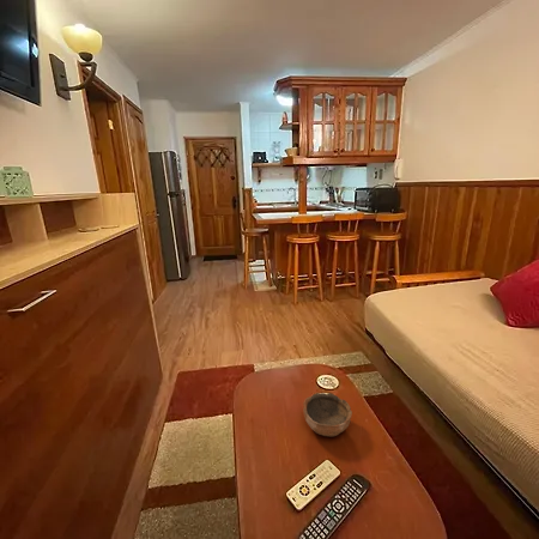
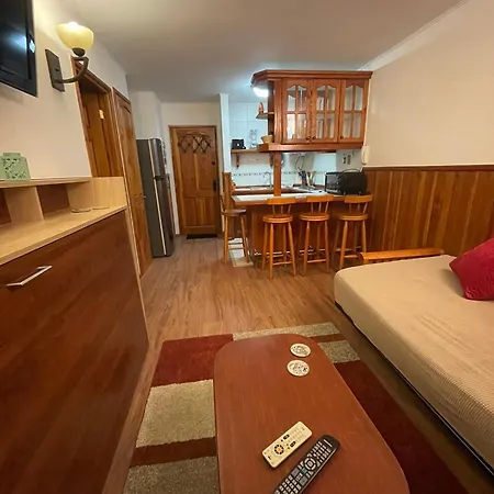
- bowl (326, 416)
